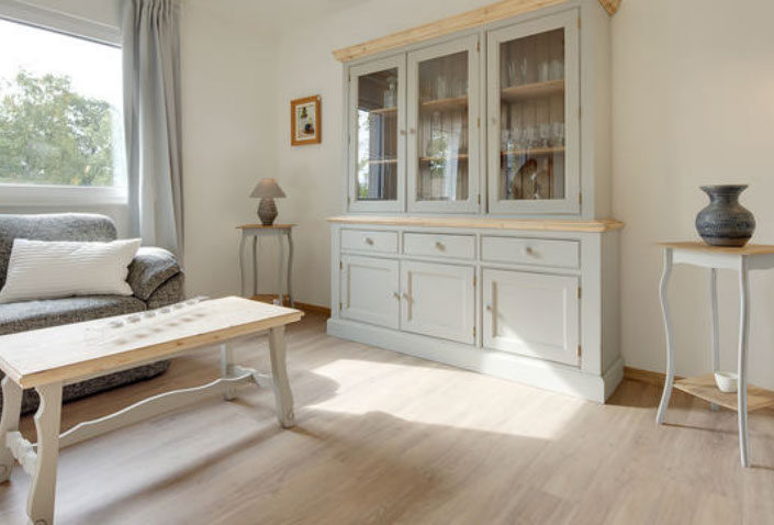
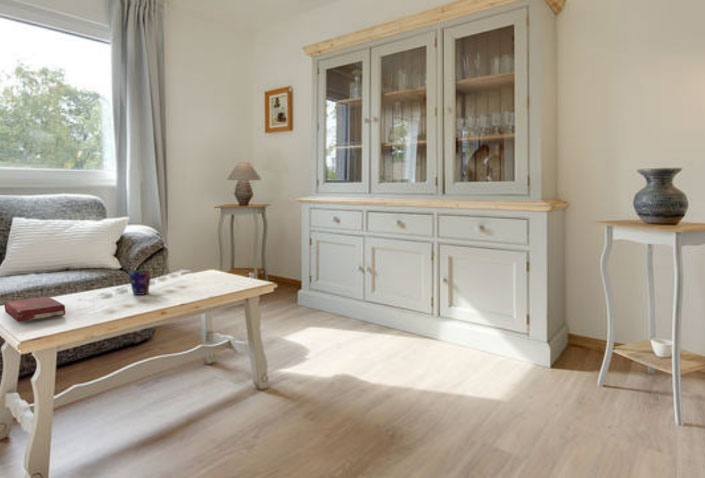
+ book (34, 308)
+ cup (142, 282)
